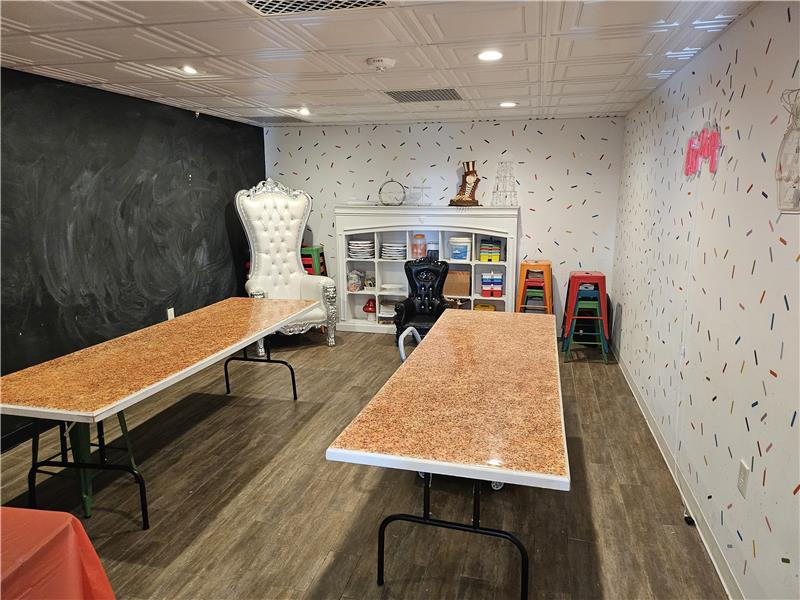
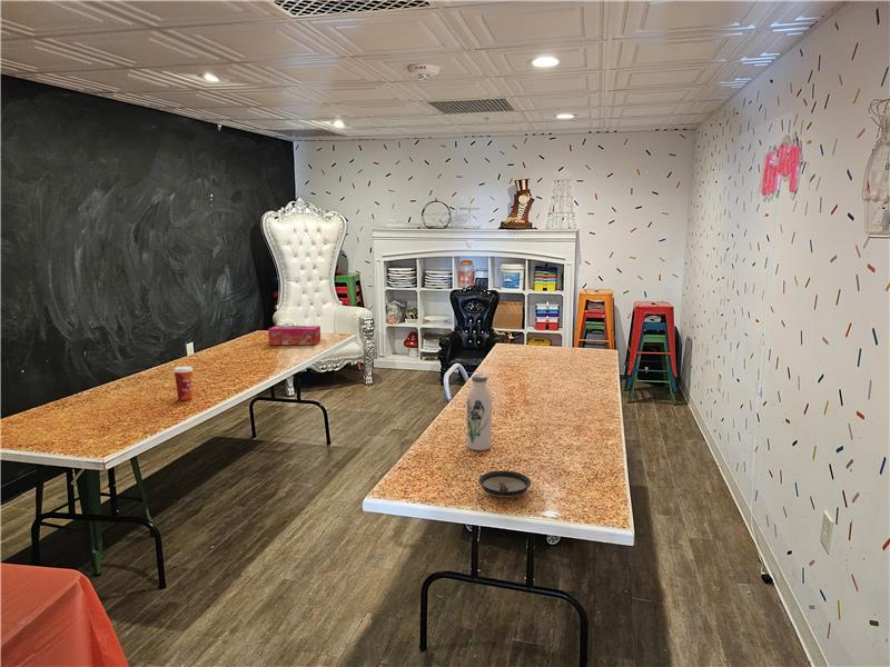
+ saucer (504, 486)
+ tissue box (295, 335)
+ water bottle (478, 411)
+ paper cup (184, 382)
